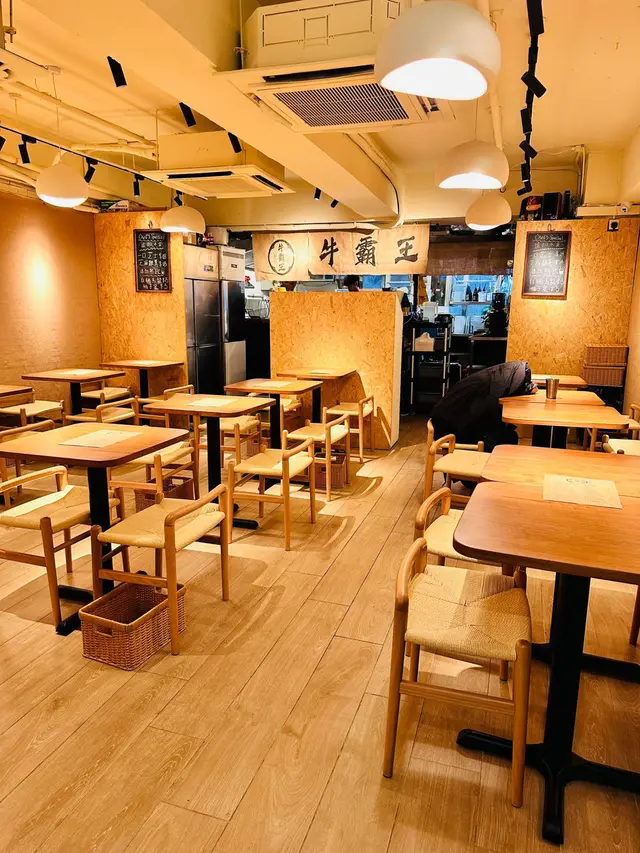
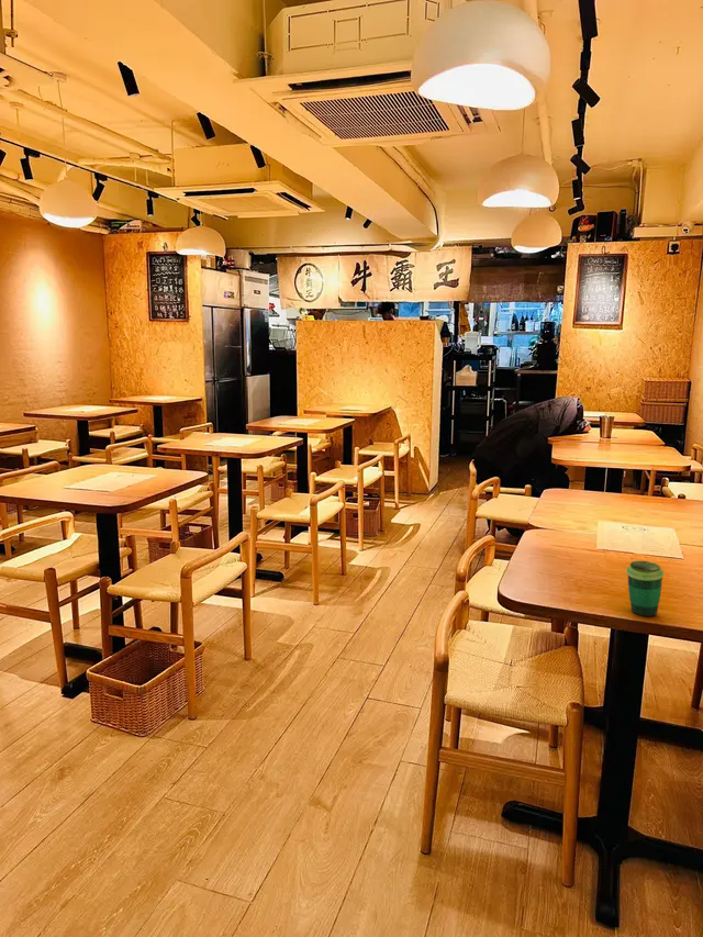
+ cup (643, 589)
